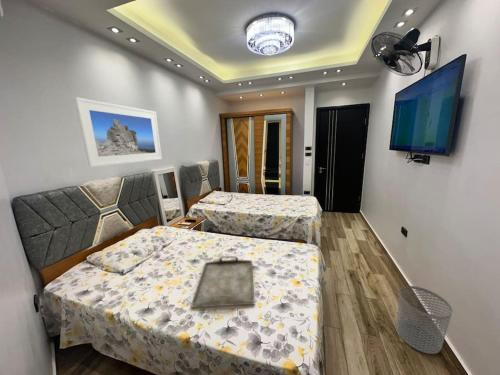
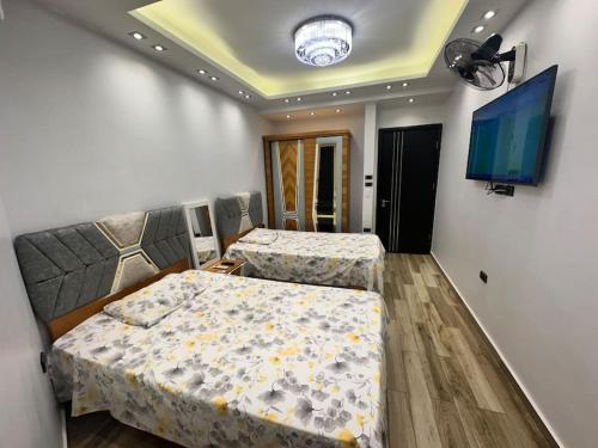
- waste bin (420, 318)
- serving tray (226, 277)
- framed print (127, 135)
